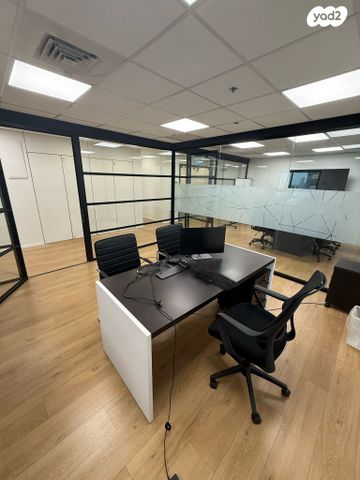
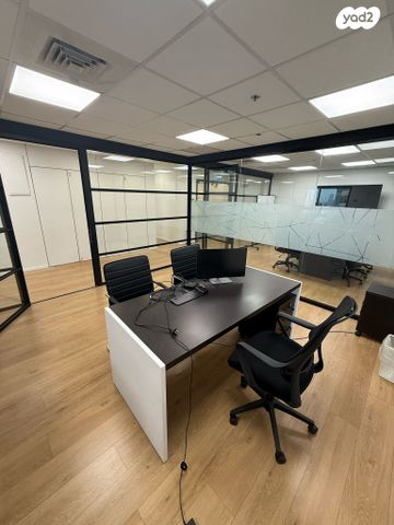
- keyboard (211, 274)
